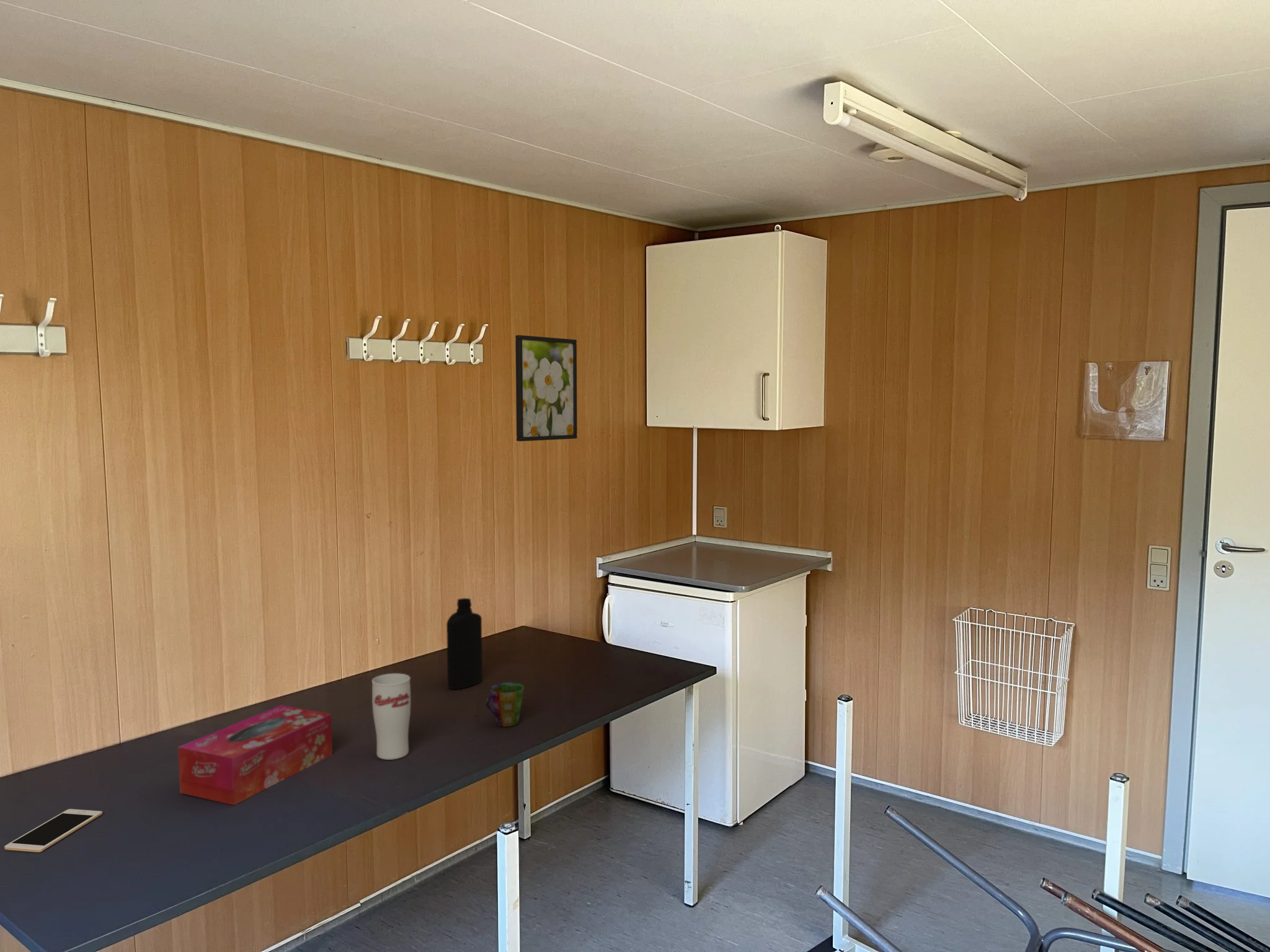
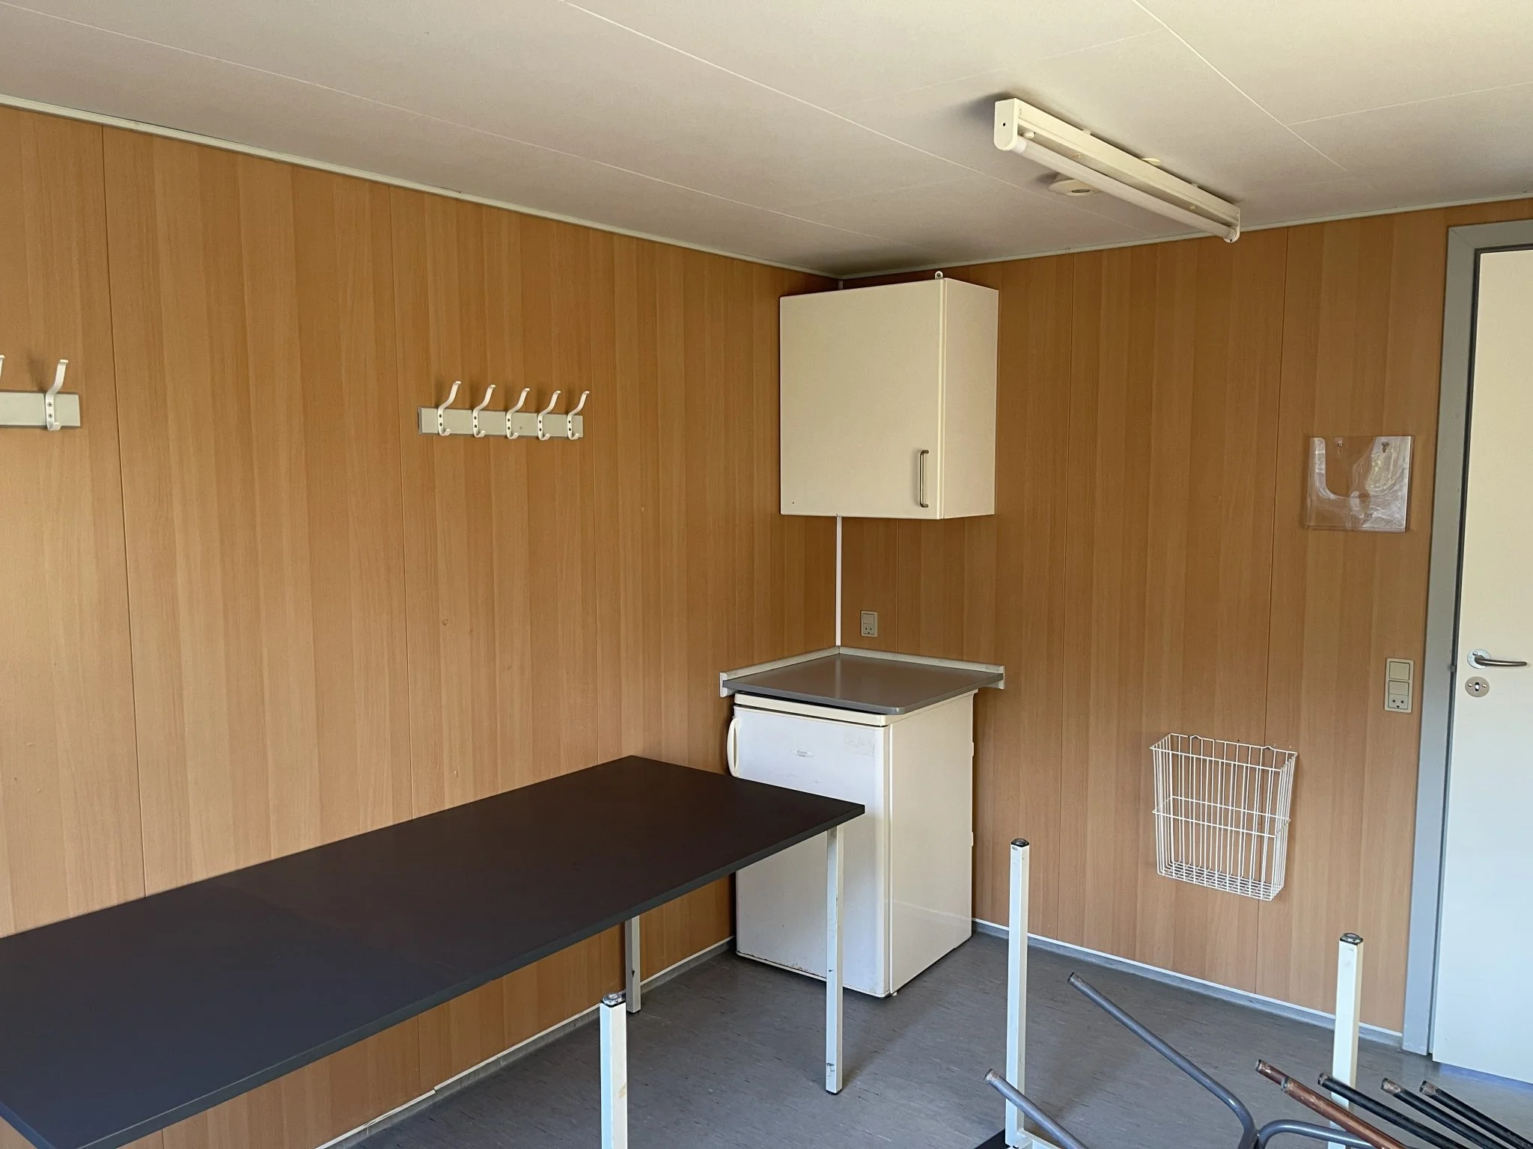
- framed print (547, 389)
- cup (392, 716)
- tissue box (259, 751)
- bottle (464, 642)
- cup (504, 707)
- cell phone (55, 829)
